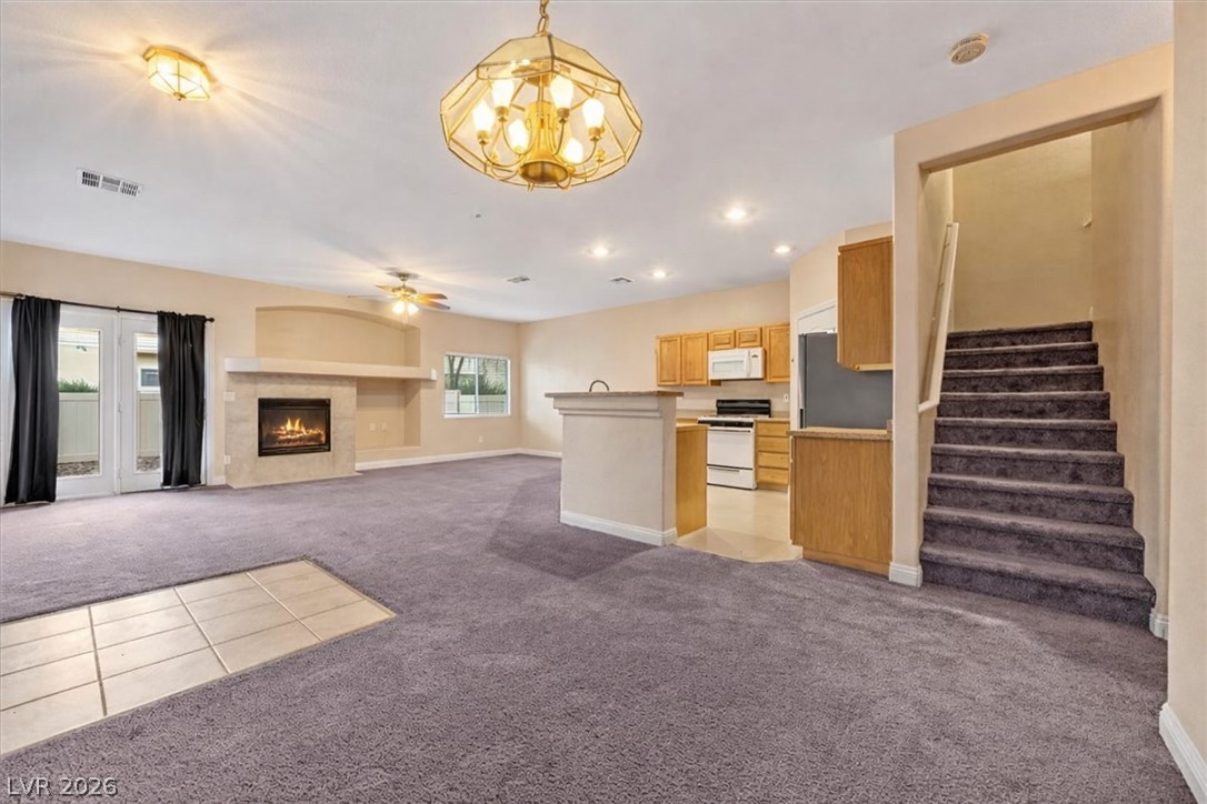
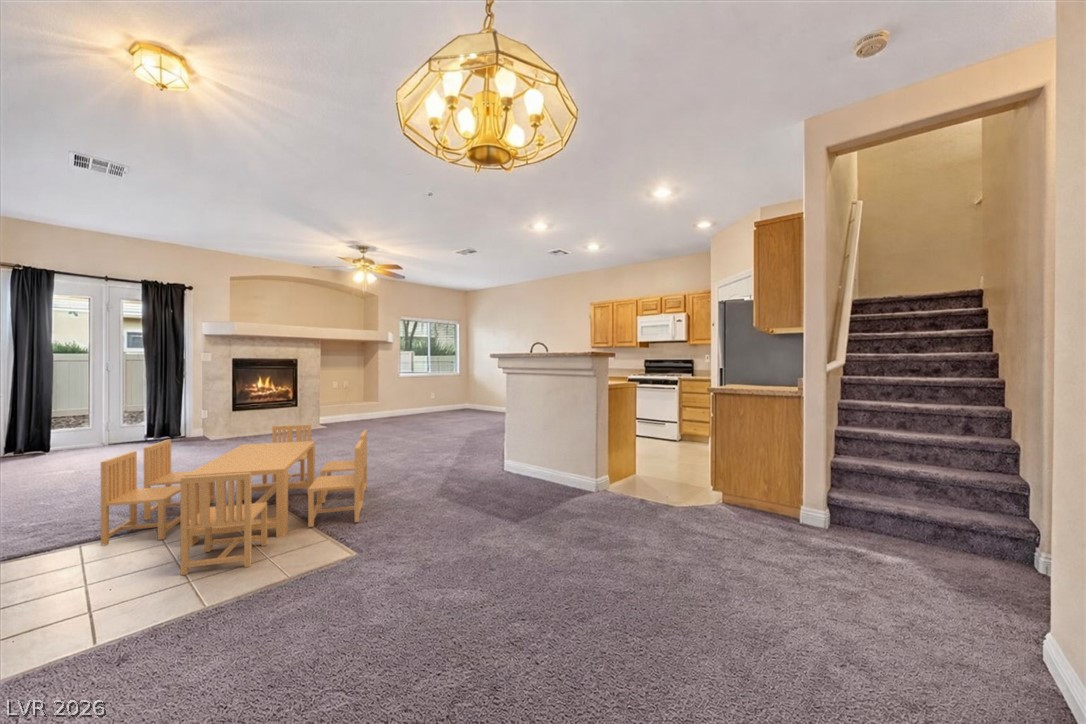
+ dining table (256, 474)
